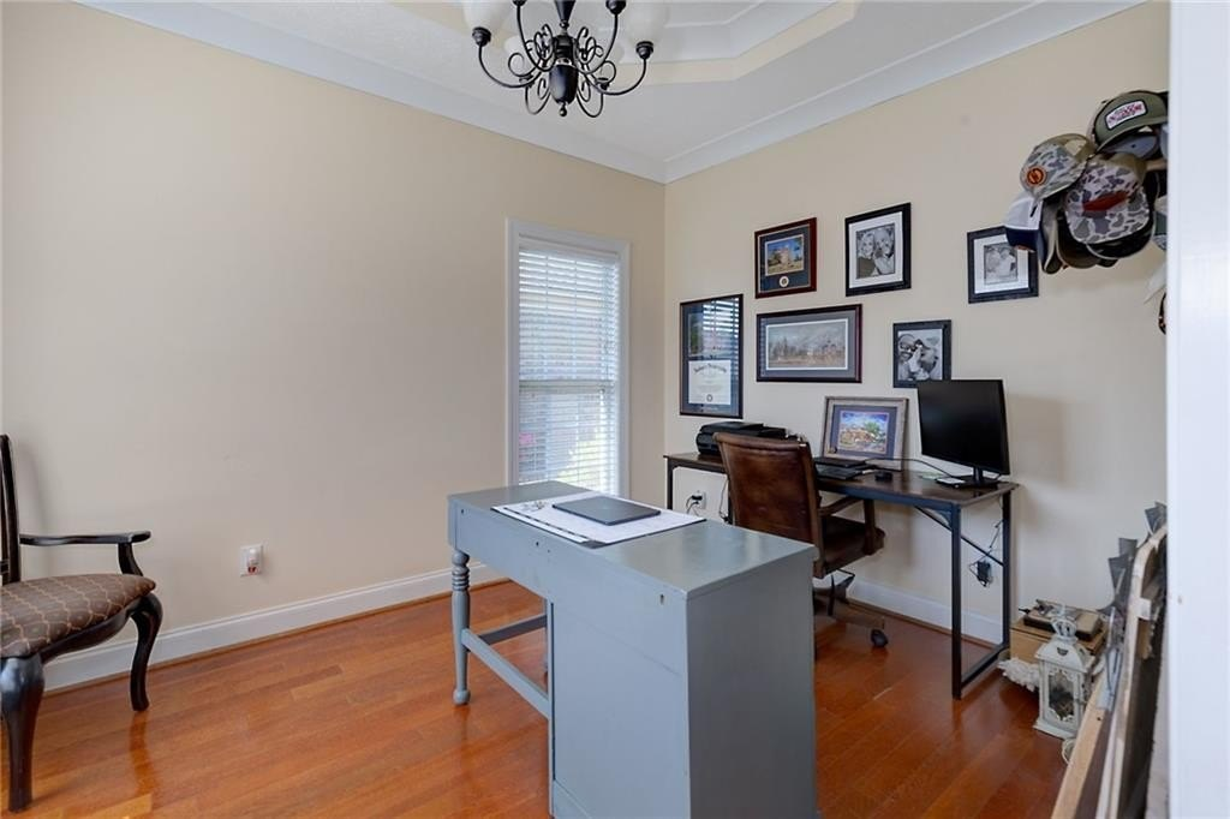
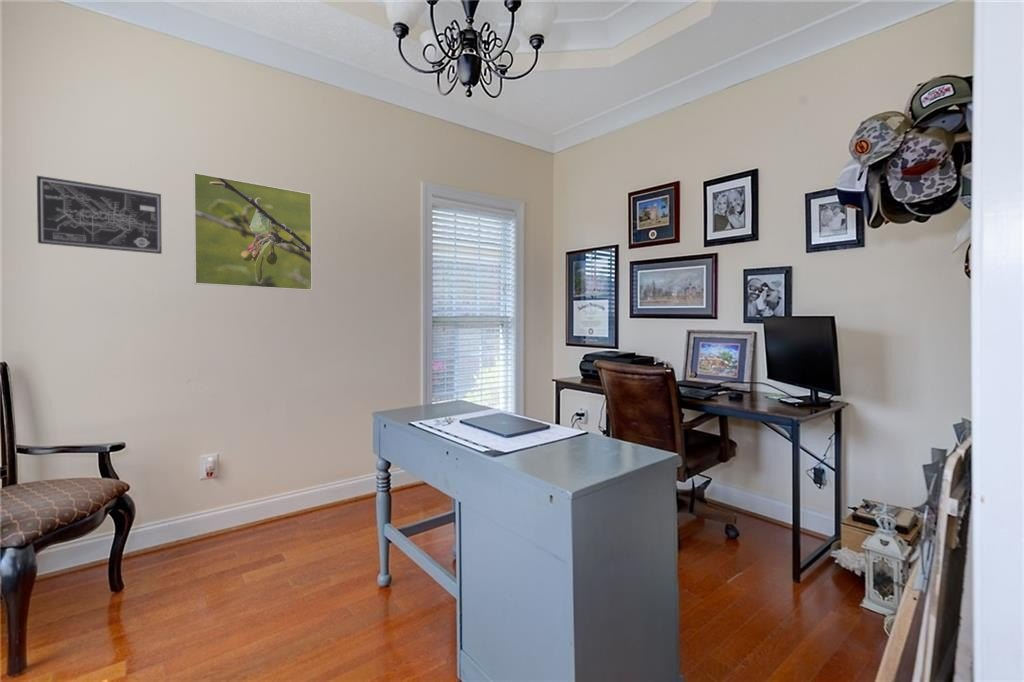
+ wall art (103, 217)
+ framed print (256, 236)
